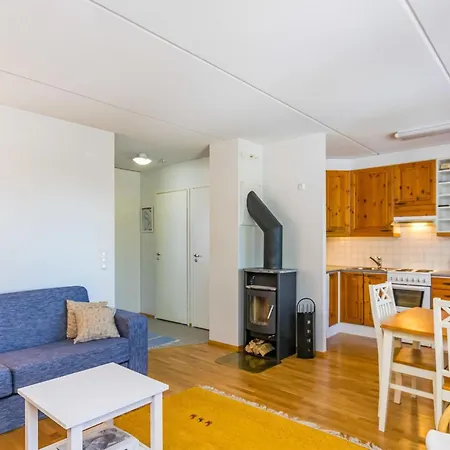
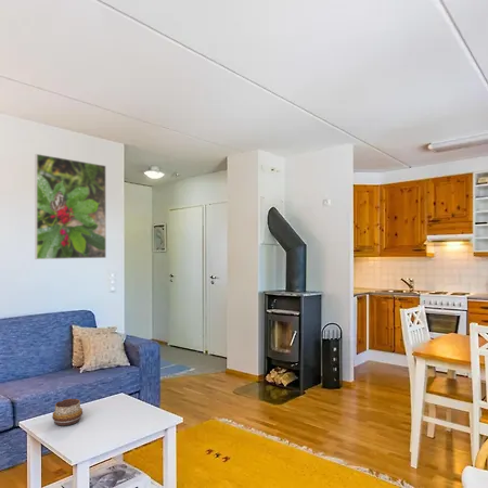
+ decorative bowl (67, 412)
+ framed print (73, 209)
